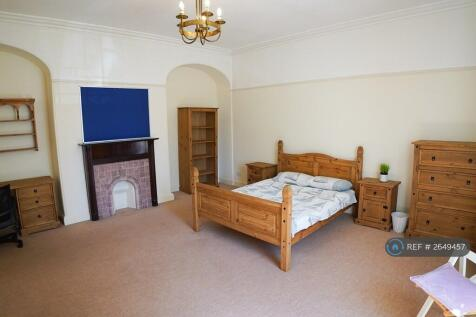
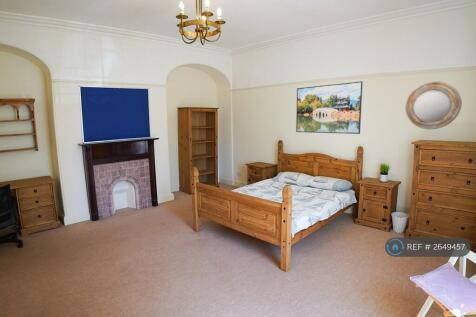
+ home mirror (431, 105)
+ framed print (326, 109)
